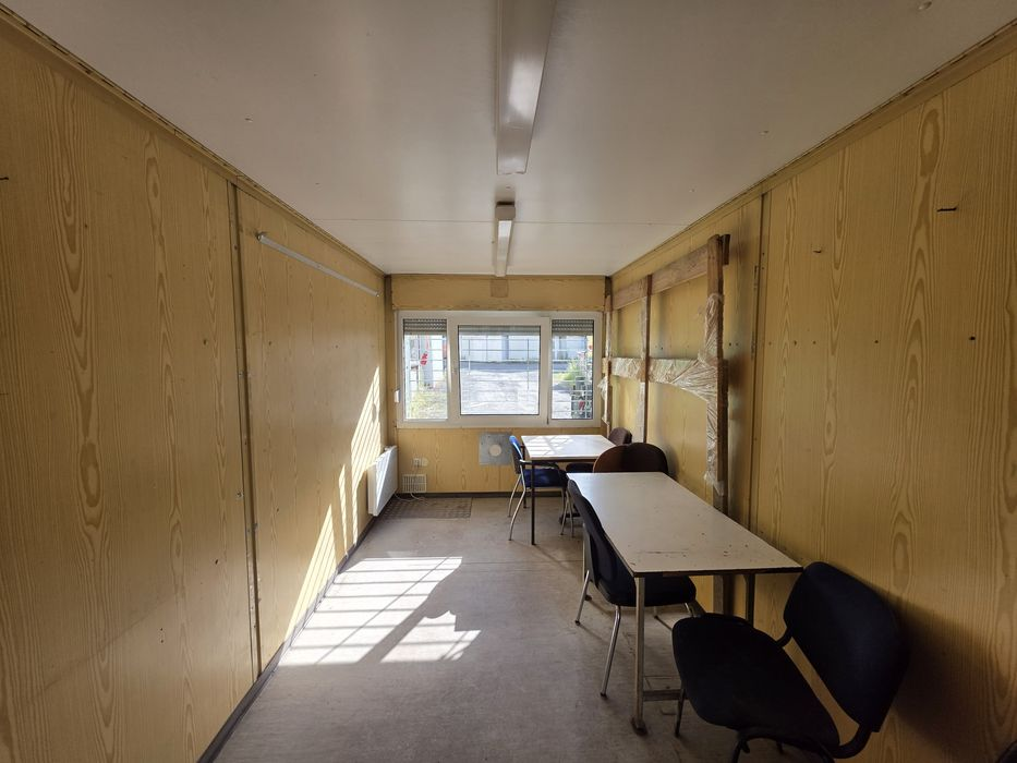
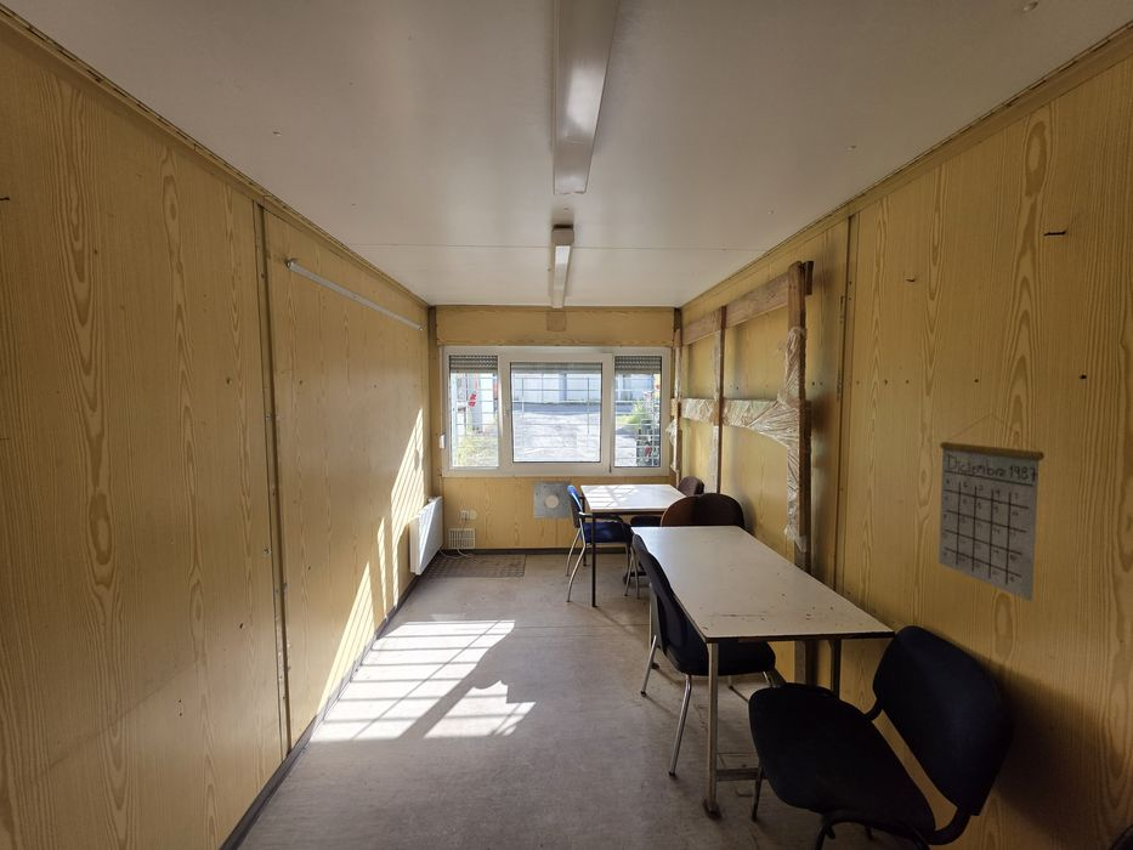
+ calendar (984, 498)
